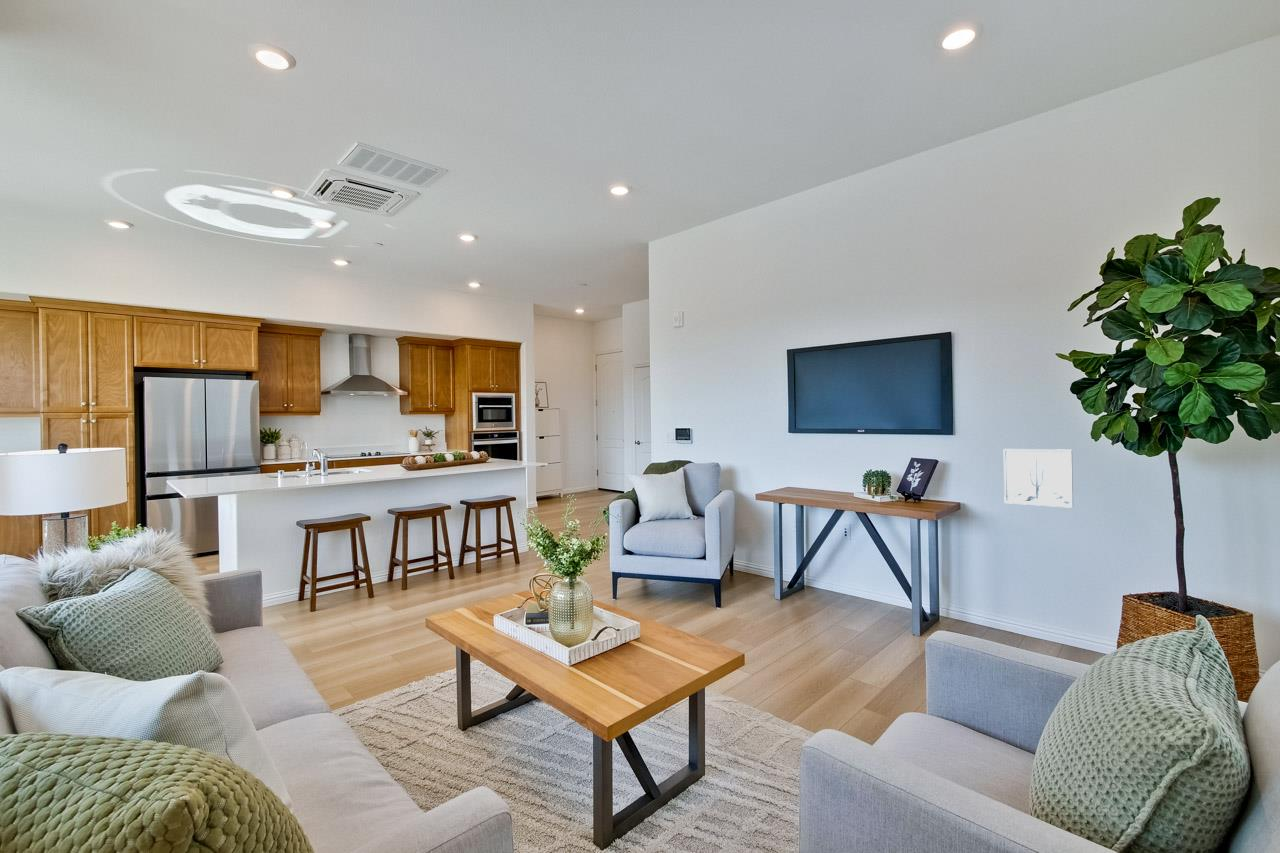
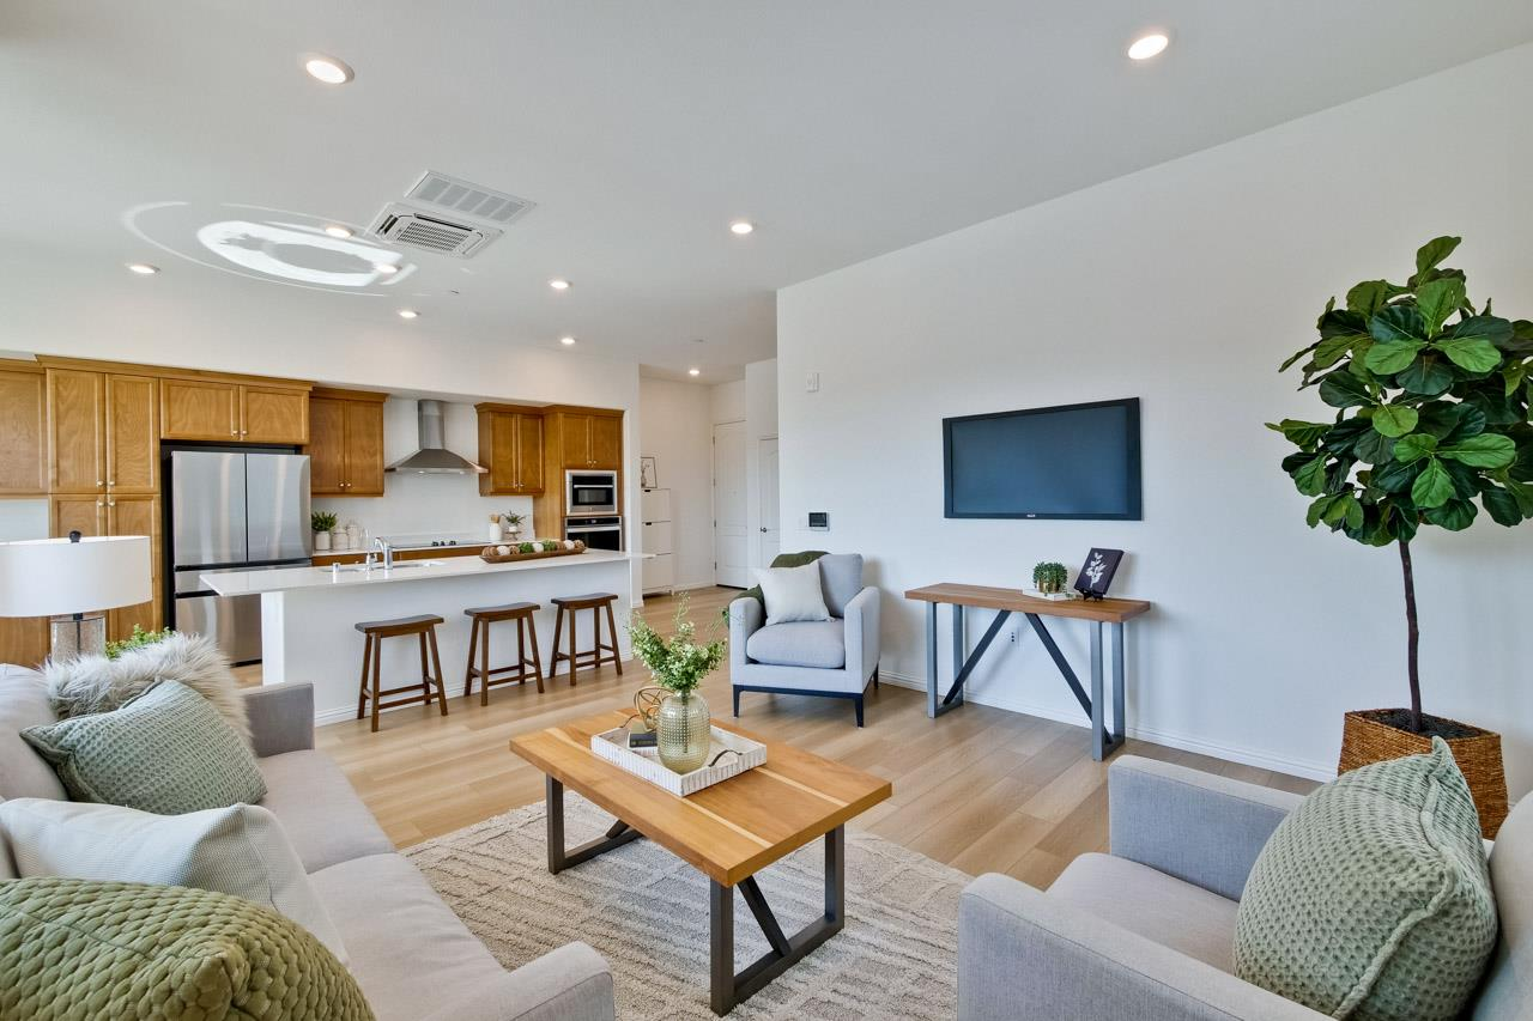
- wall art (1037, 477)
